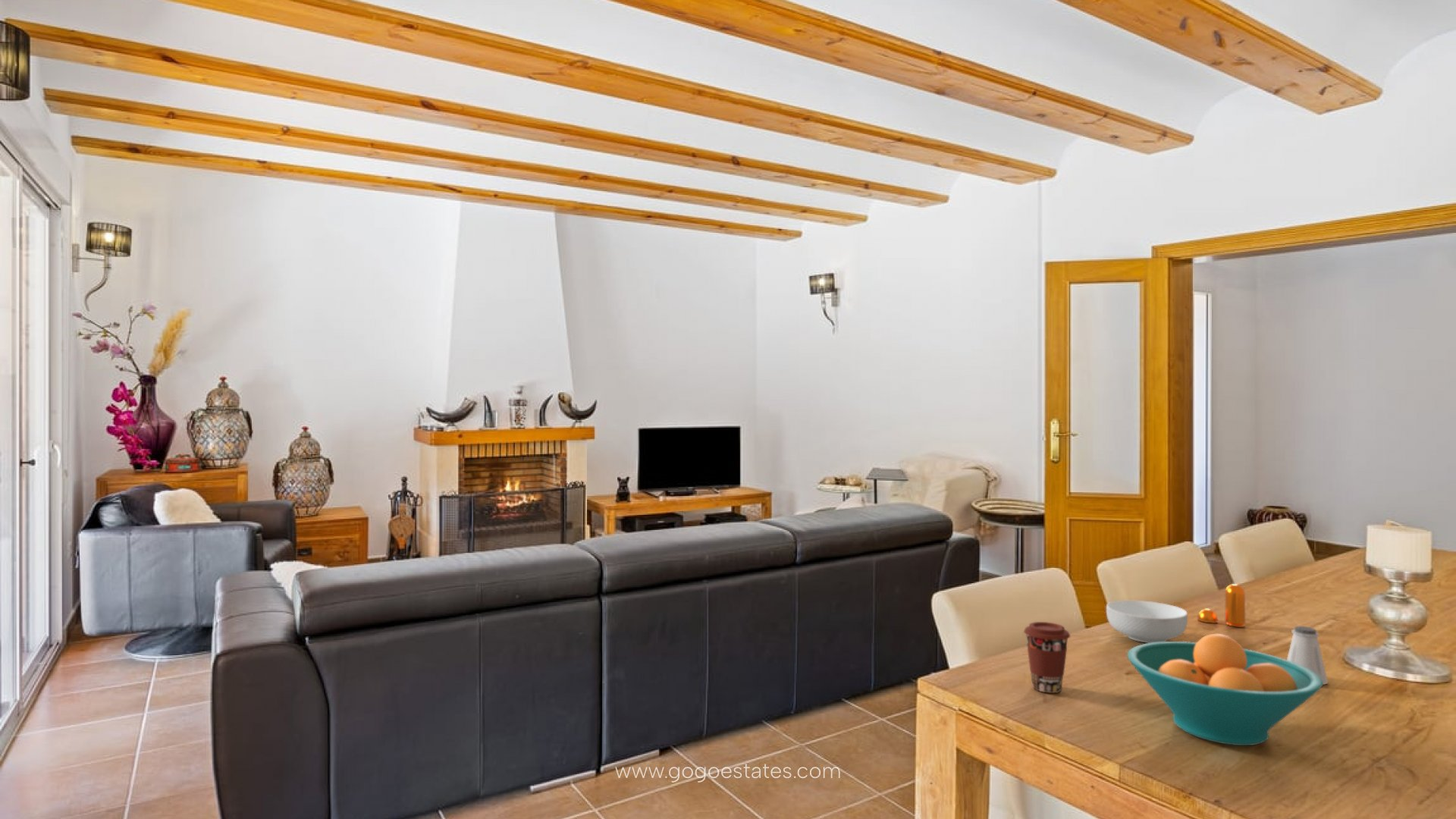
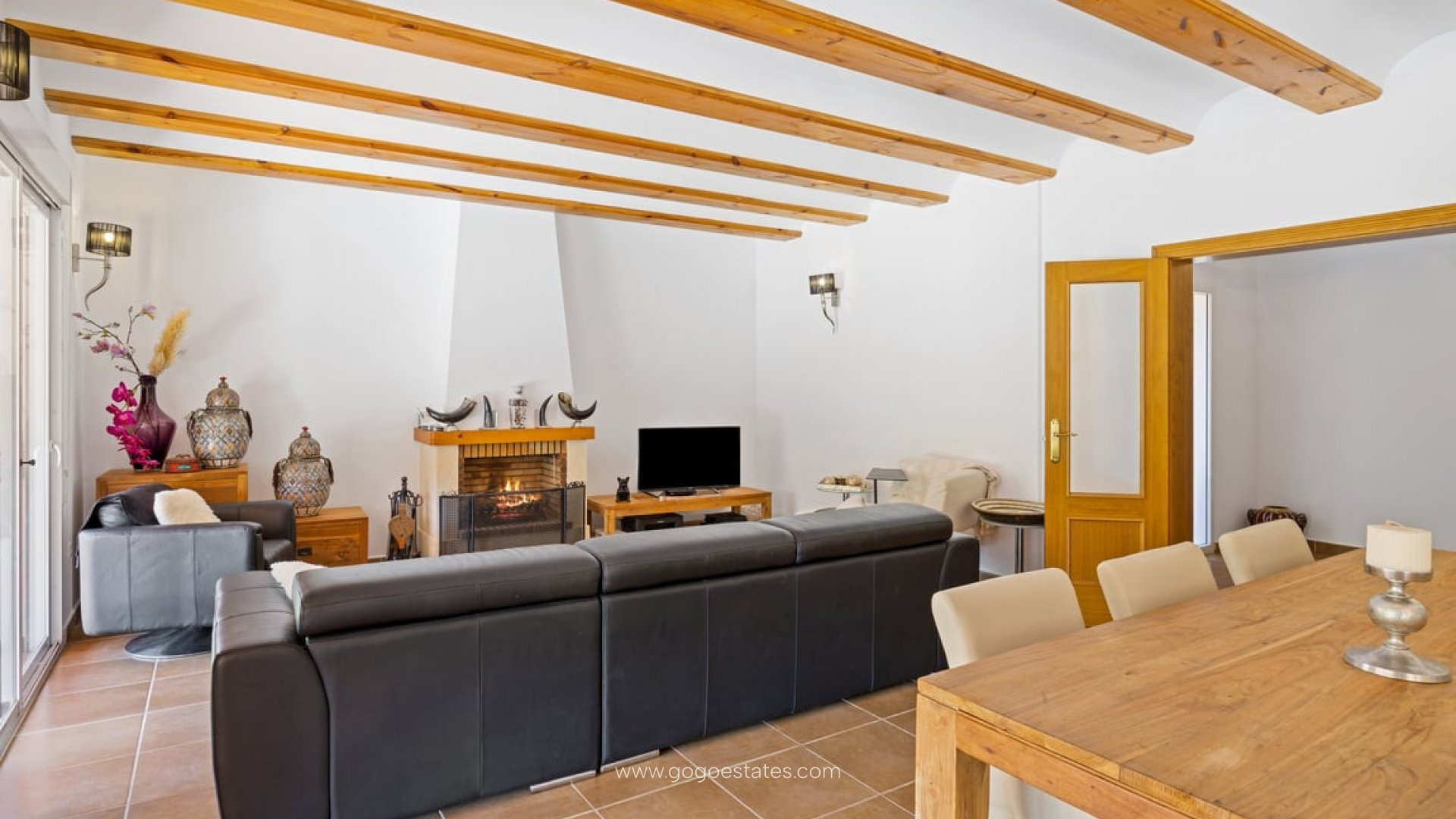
- cereal bowl (1146, 623)
- pepper shaker (1225, 601)
- saltshaker (1305, 653)
- coffee cup (1046, 657)
- fruit bowl (1219, 682)
